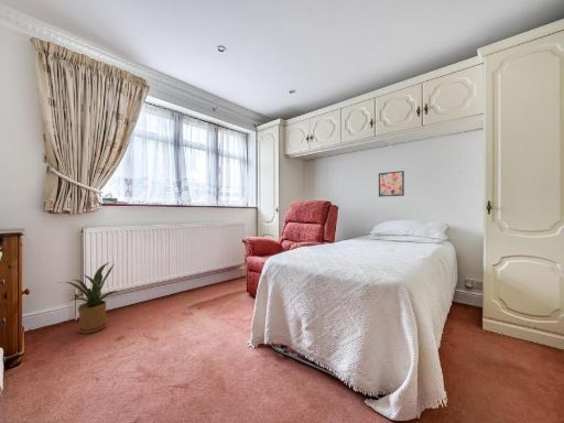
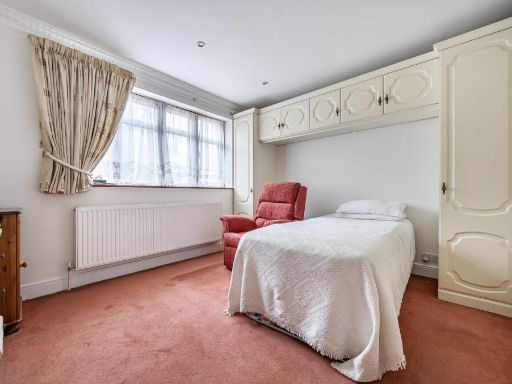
- house plant (89, 296)
- wall art (390, 184)
